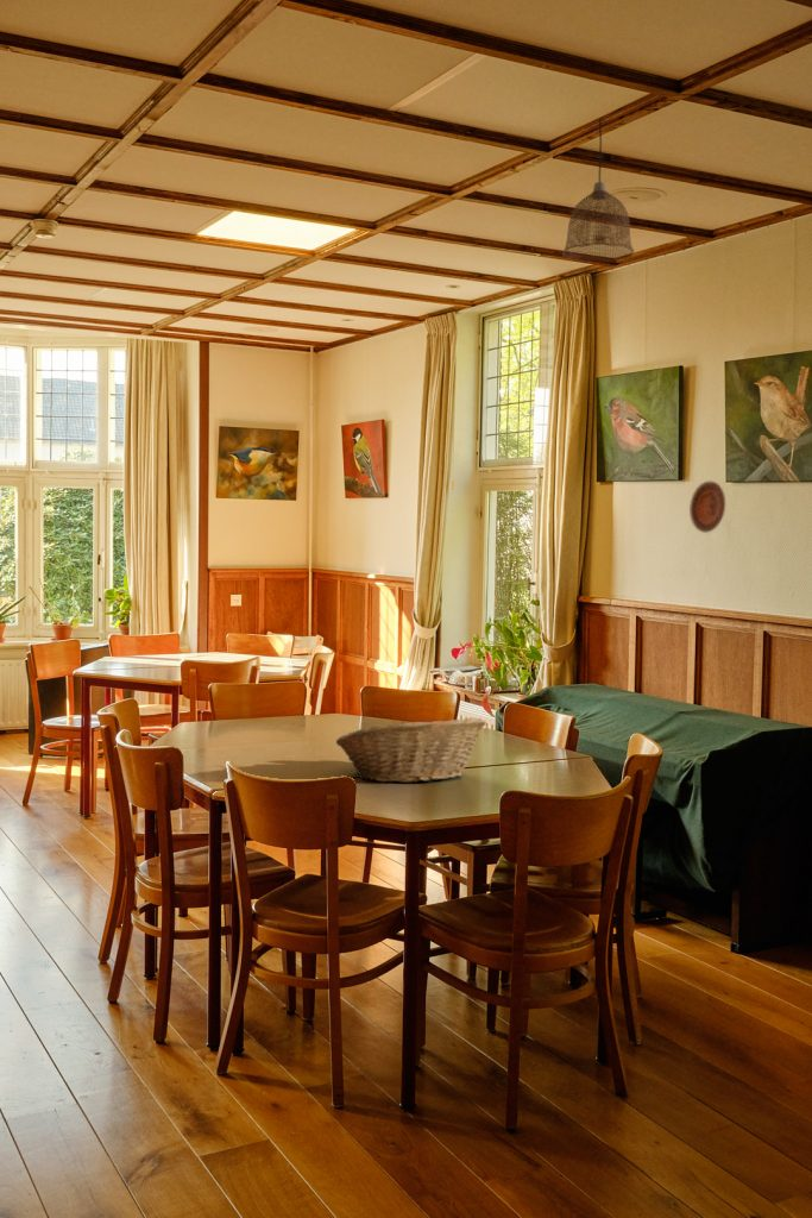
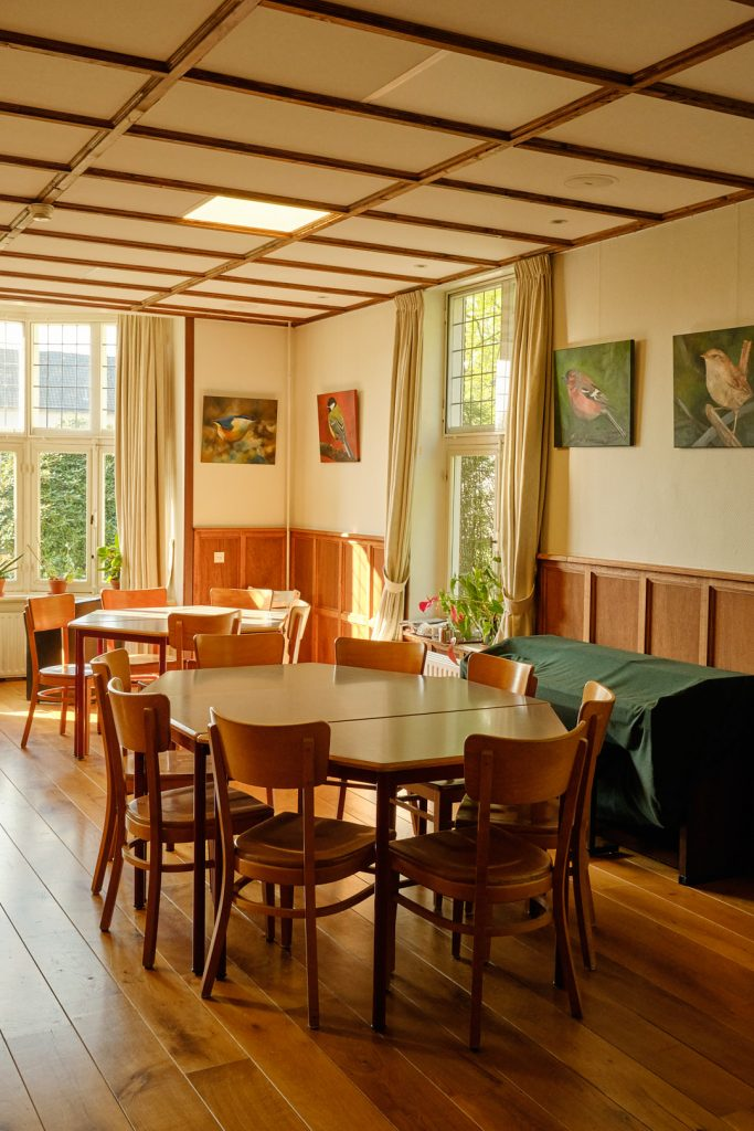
- decorative plate (707, 507)
- pendant lamp (599, 186)
- fruit basket (411, 743)
